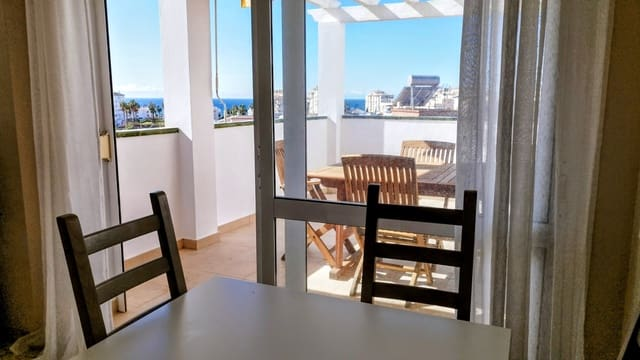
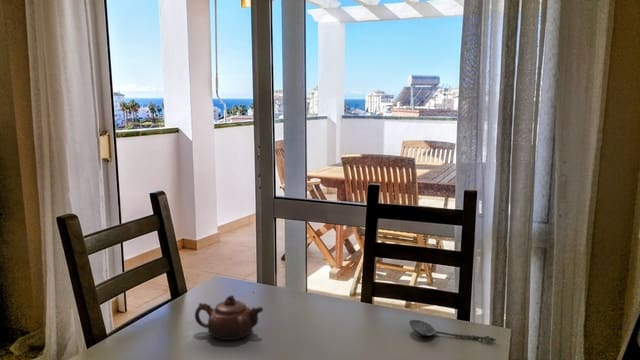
+ teapot (229, 313)
+ spoon (451, 334)
